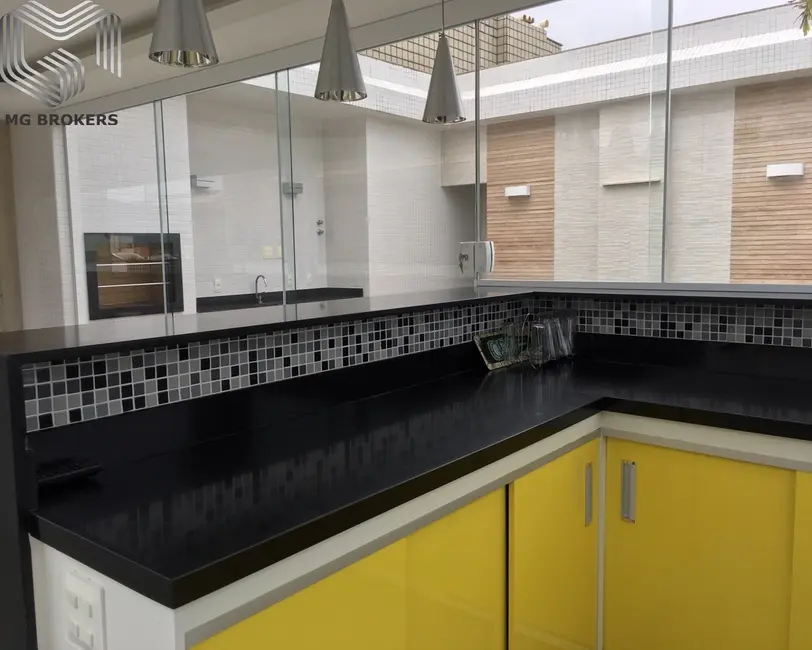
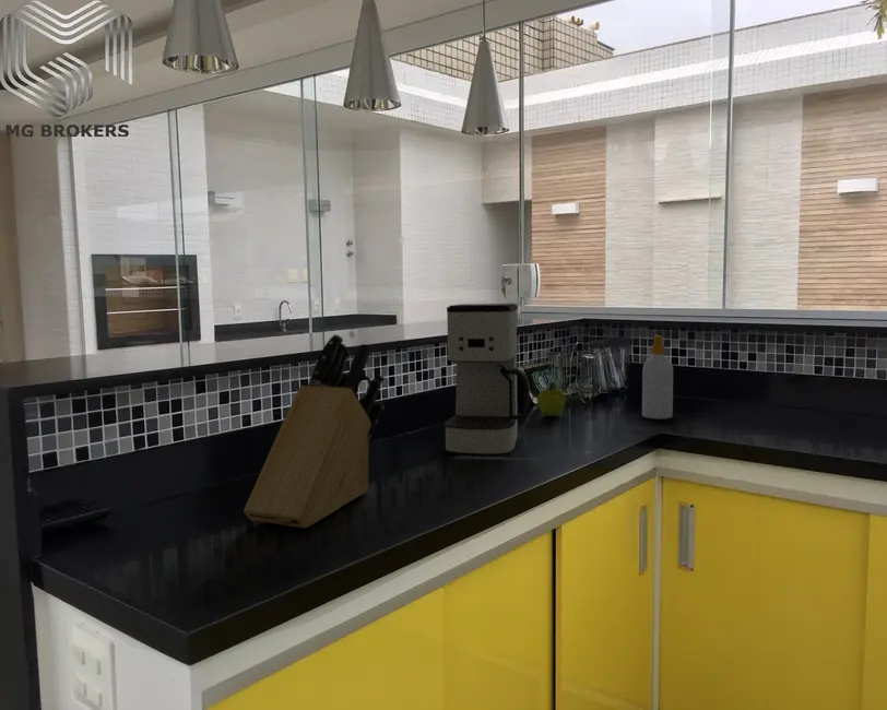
+ coffee maker (487, 376)
+ knife block (322, 421)
+ soap bottle (657, 376)
+ fruit (552, 399)
